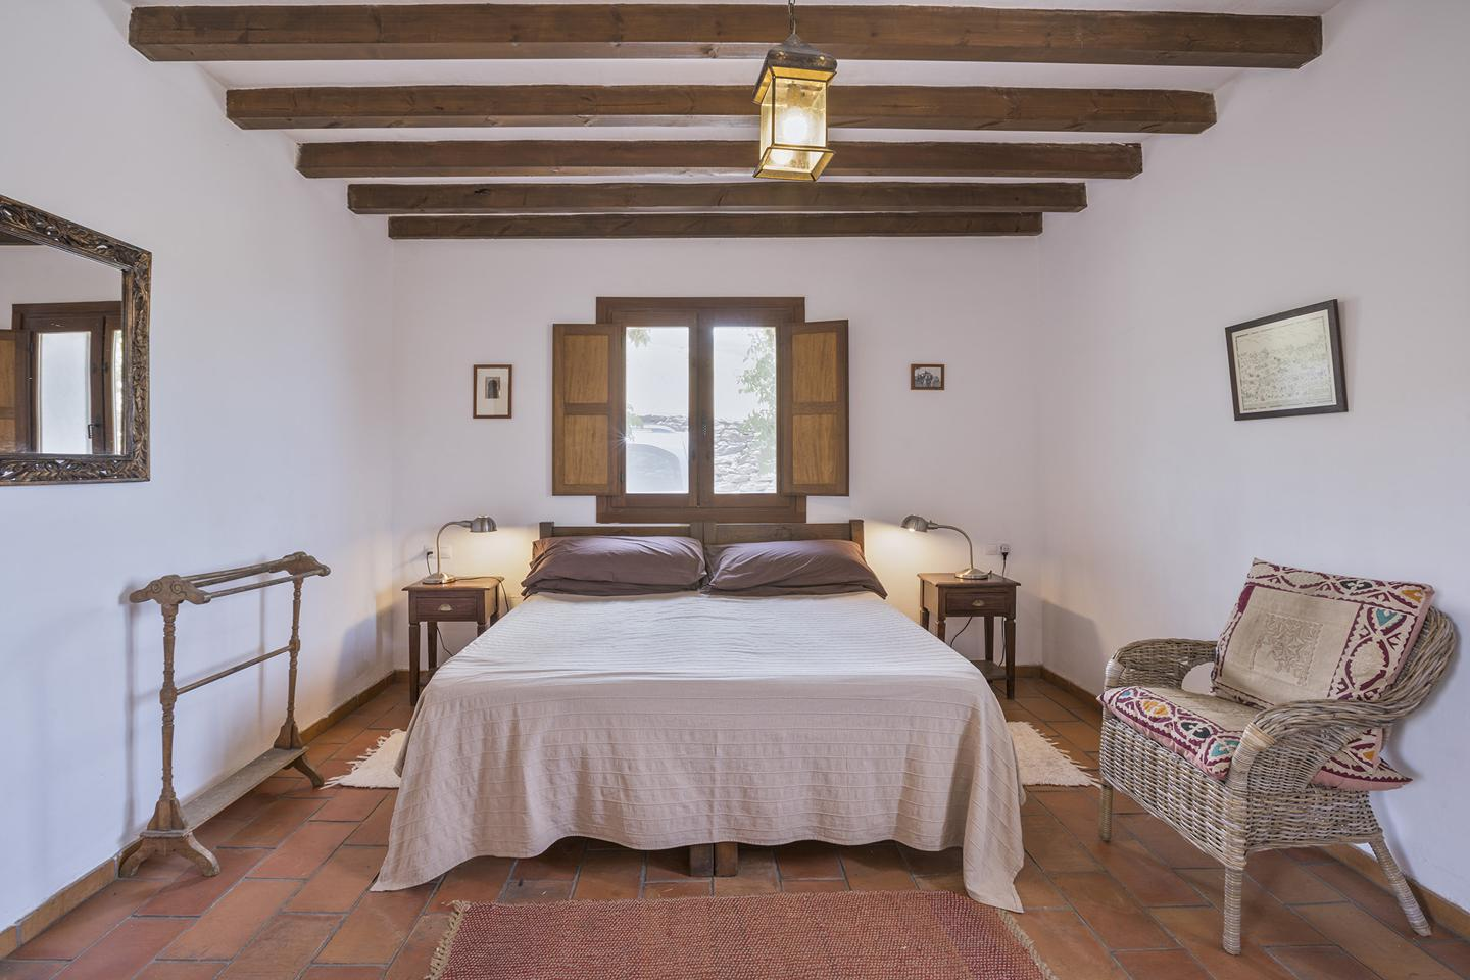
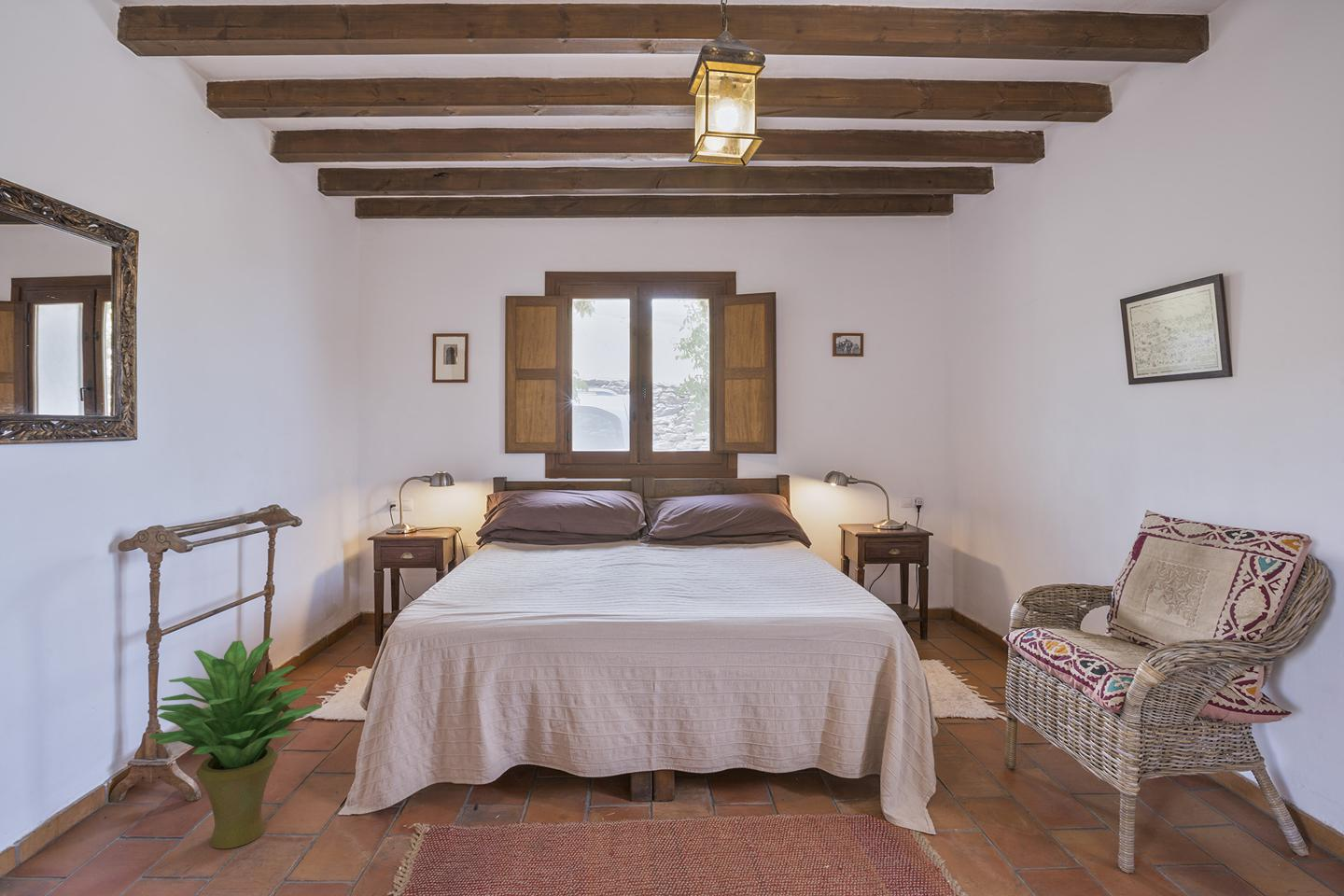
+ potted plant (236, 739)
